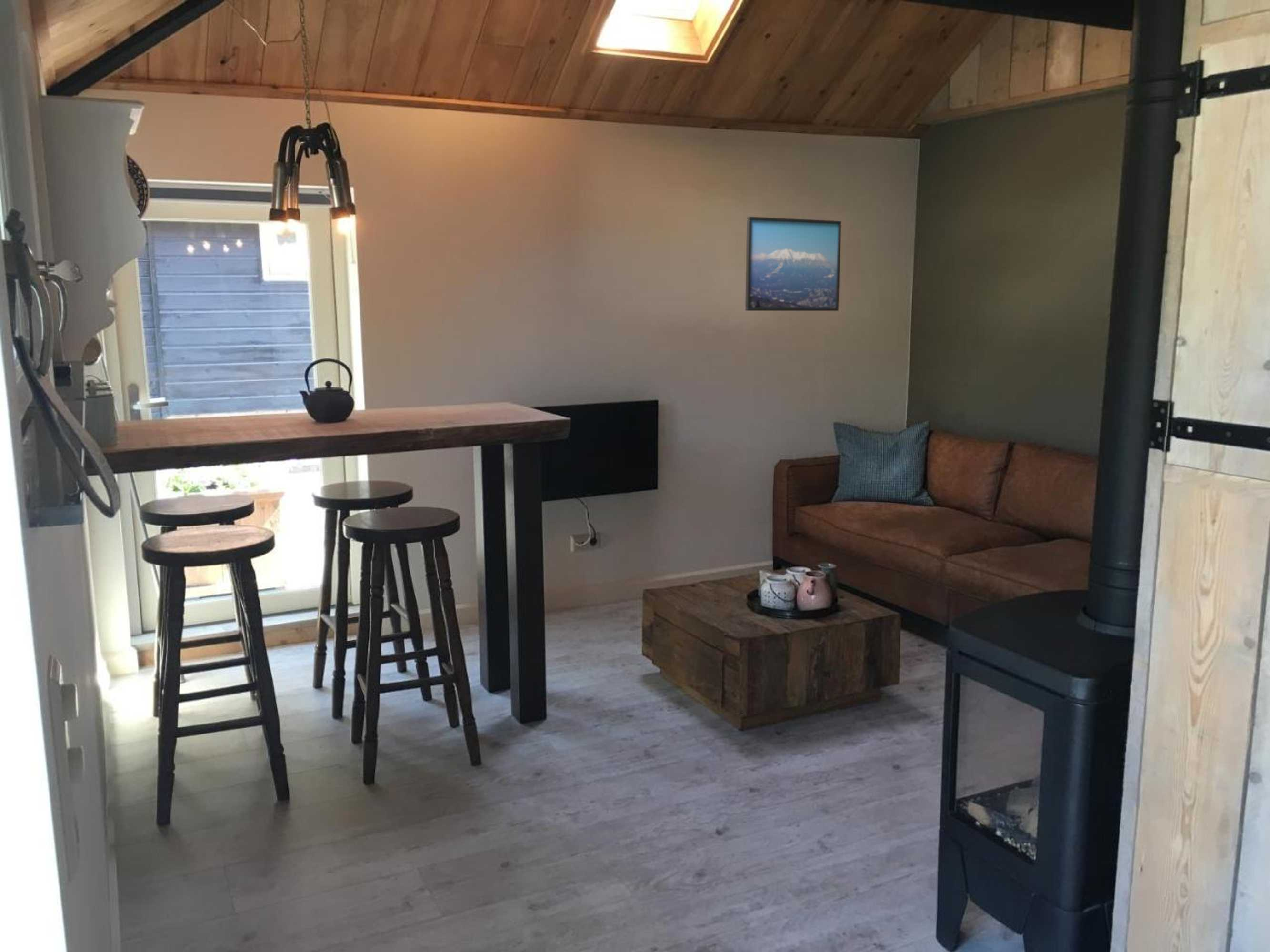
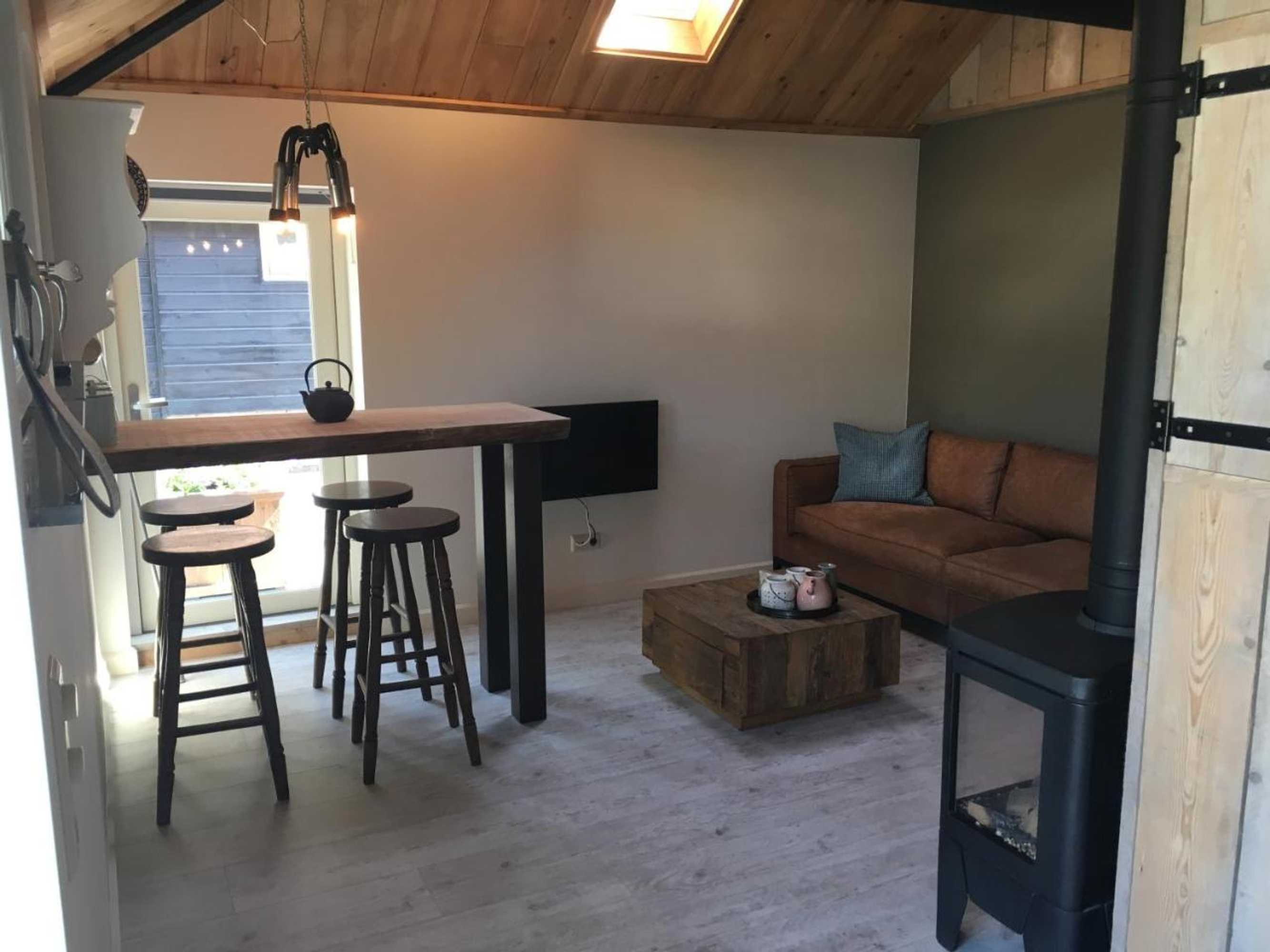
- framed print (794, 265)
